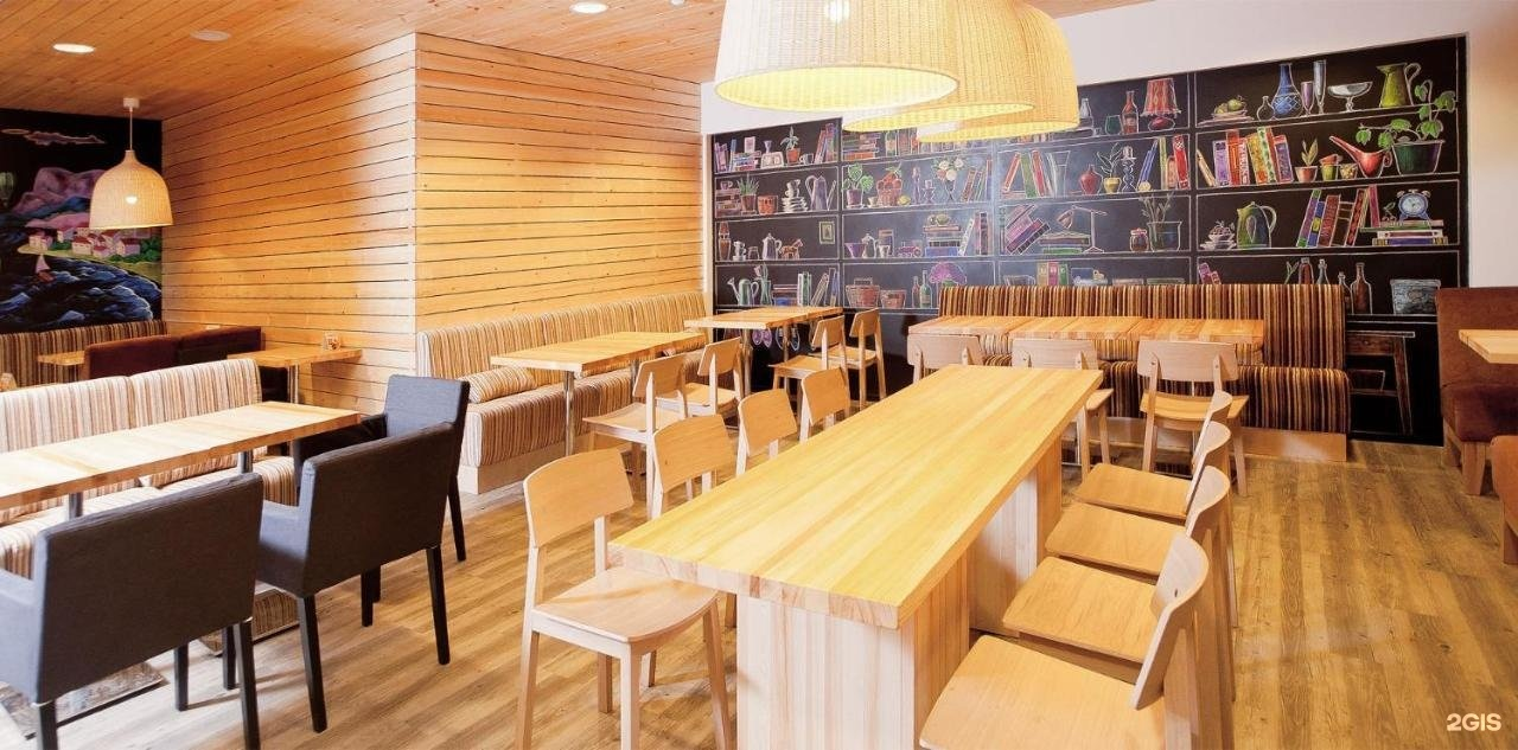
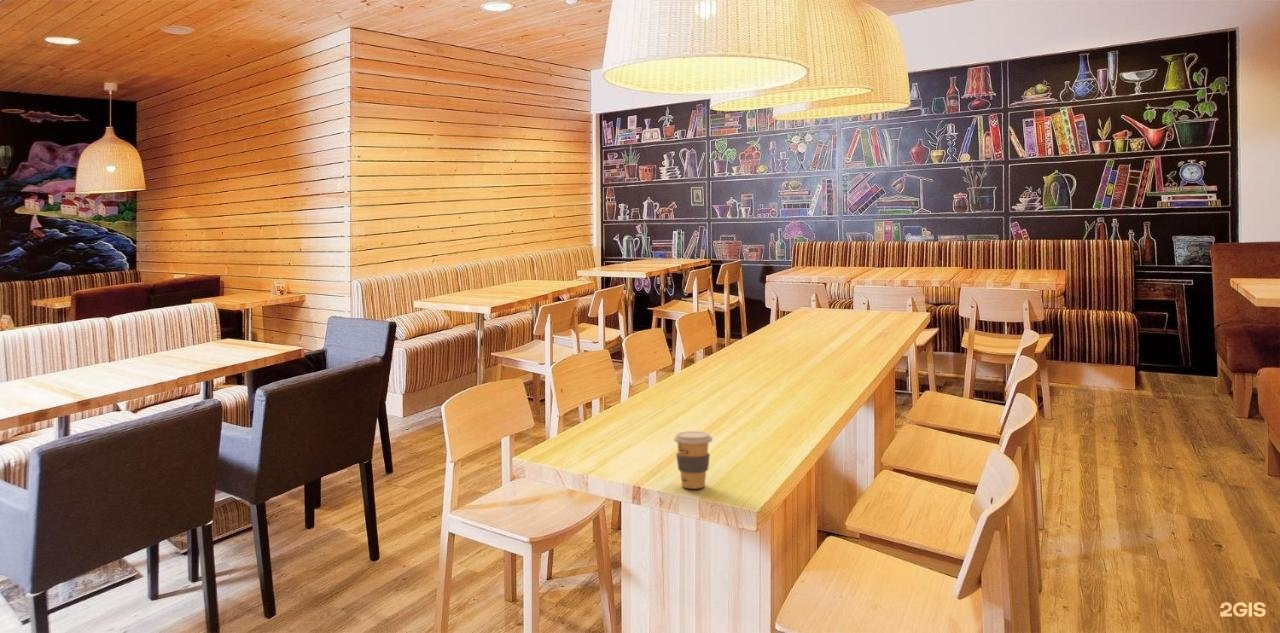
+ coffee cup (693, 459)
